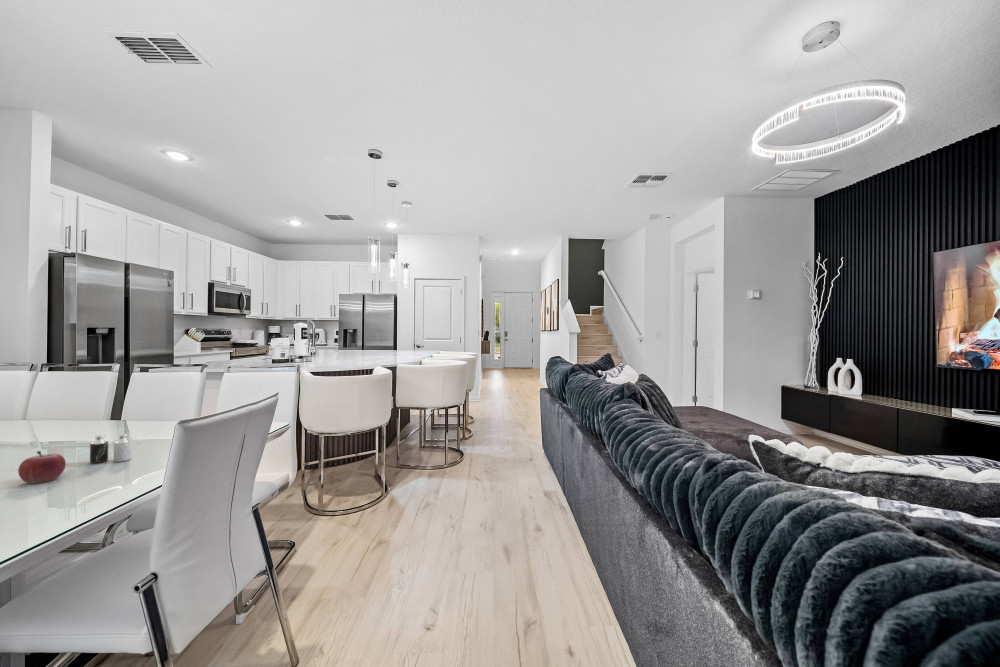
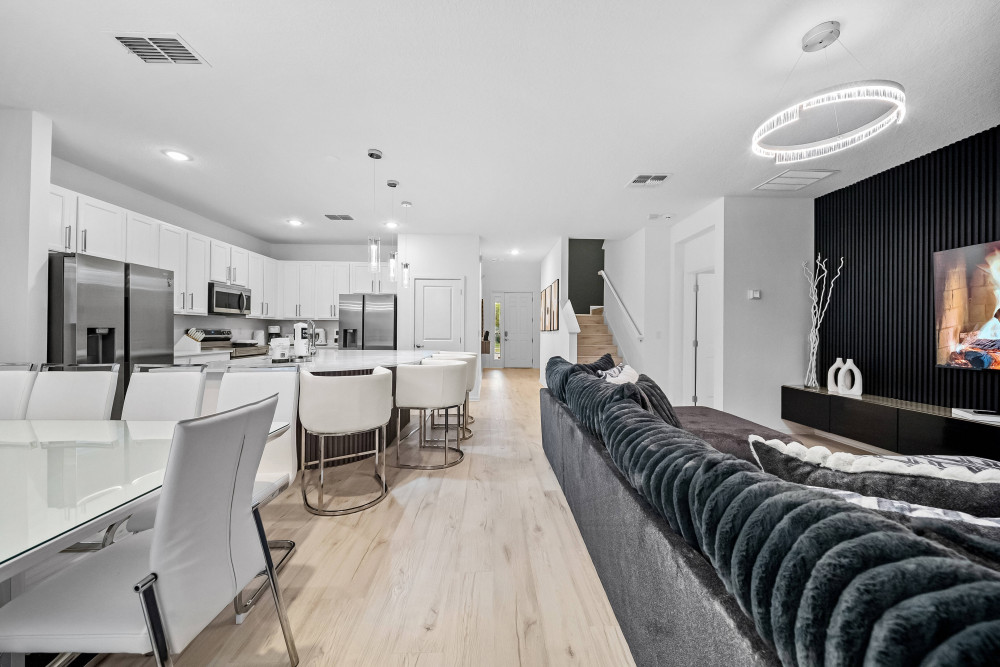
- fruit (42, 464)
- candle (114, 447)
